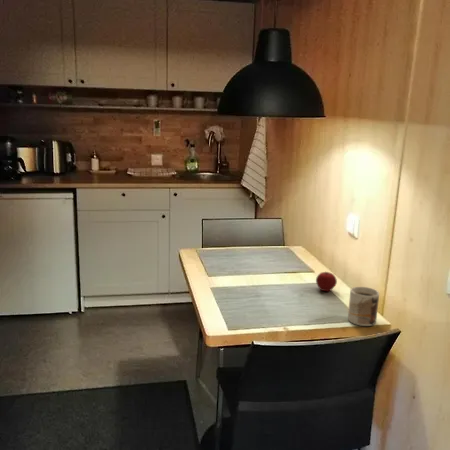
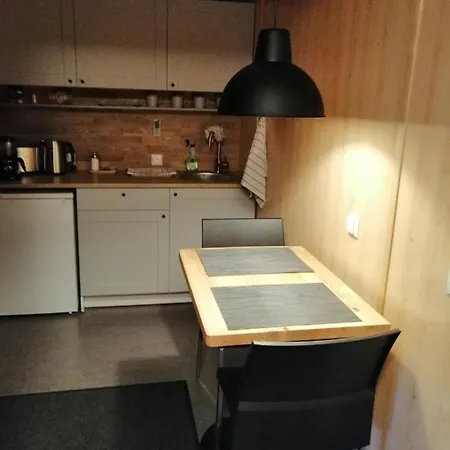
- apple (326, 280)
- mug (366, 305)
